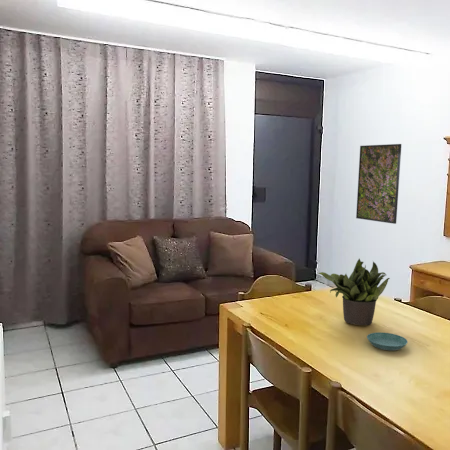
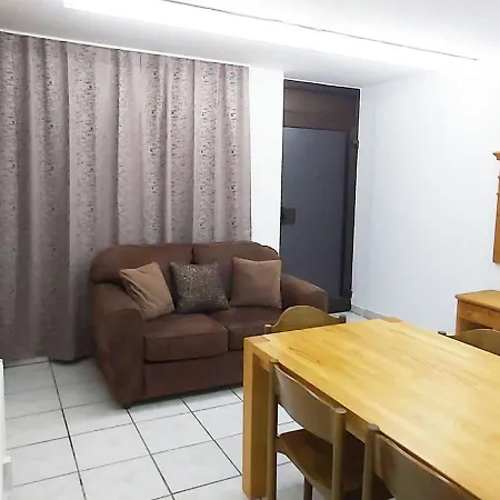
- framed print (377, 183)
- potted plant (351, 289)
- saucer (386, 342)
